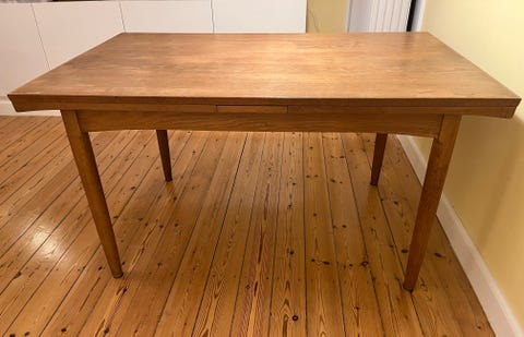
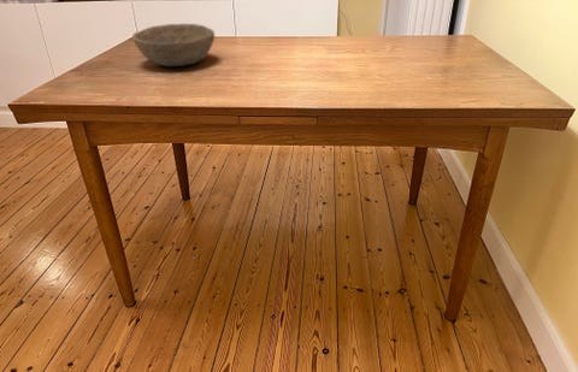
+ bowl (176, 47)
